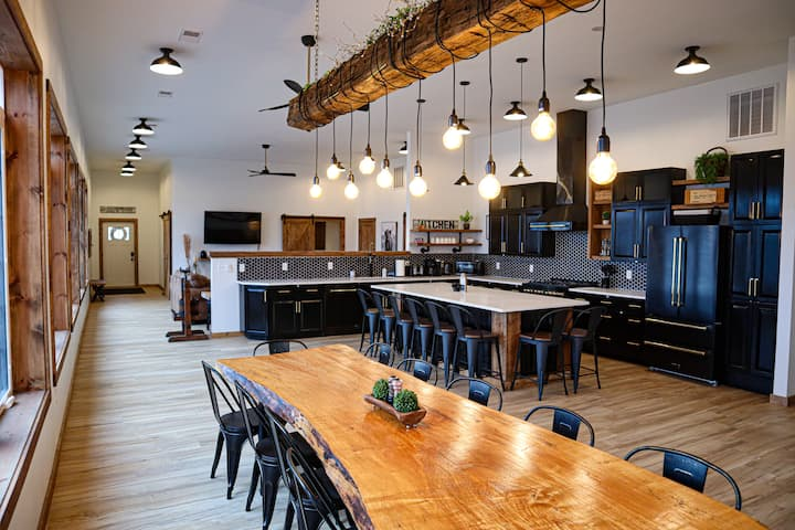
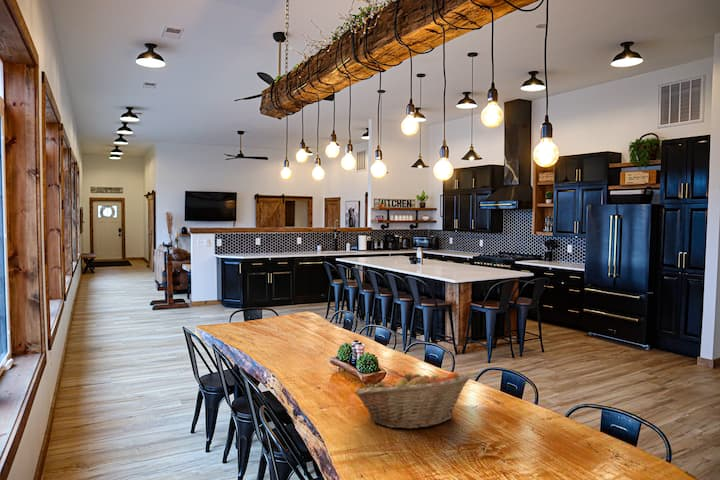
+ fruit basket (412, 393)
